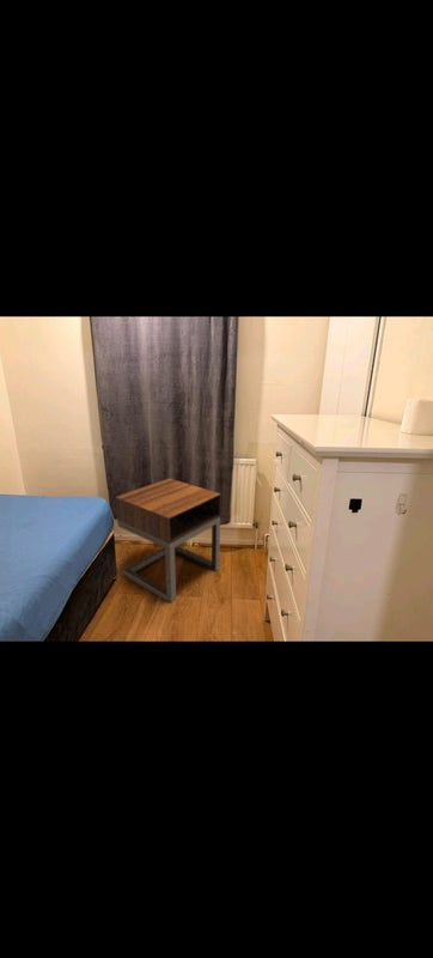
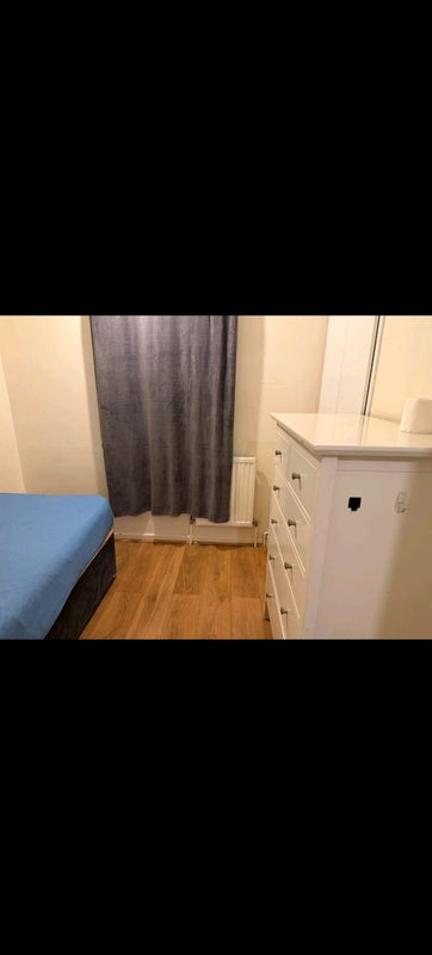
- nightstand (170, 535)
